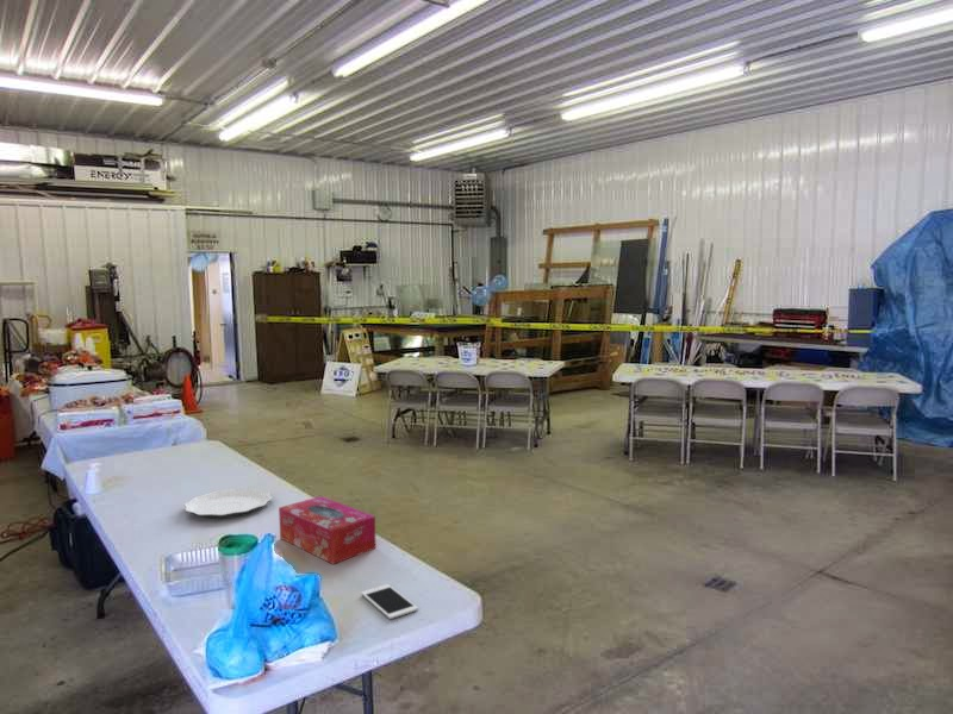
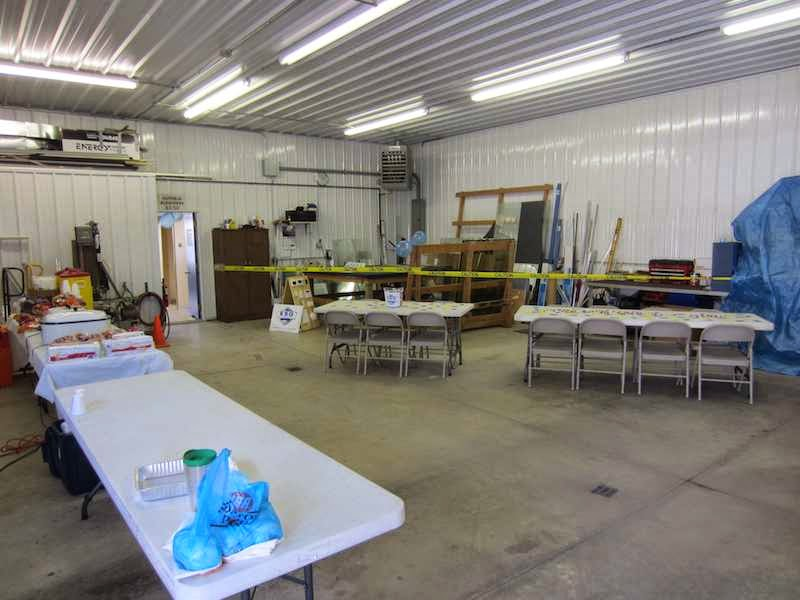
- tissue box (326, 527)
- cell phone (388, 600)
- plate (229, 503)
